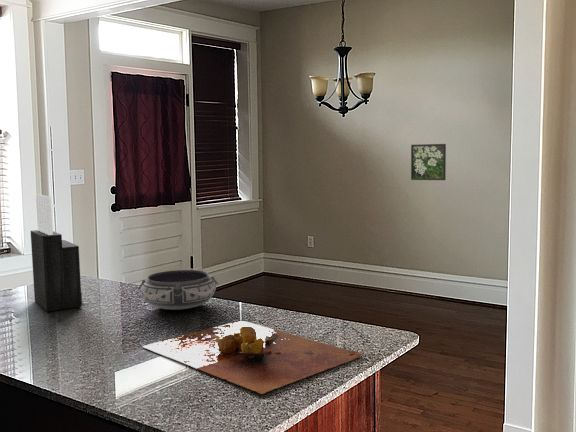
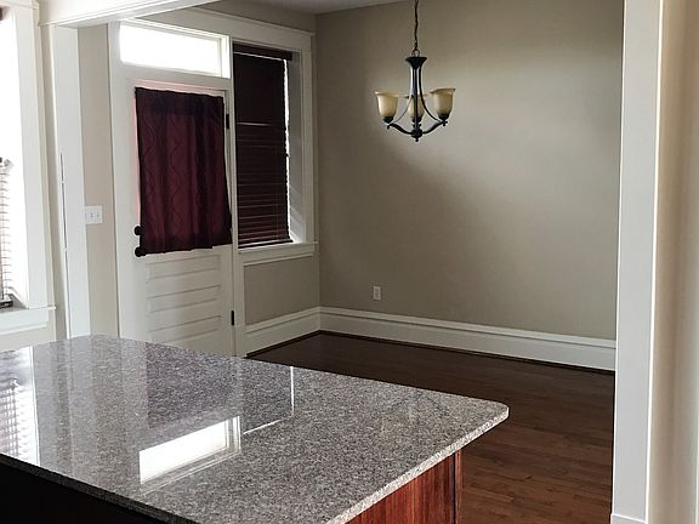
- bowl (178, 291)
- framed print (428, 162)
- knife block (58, 249)
- cutting board (249, 338)
